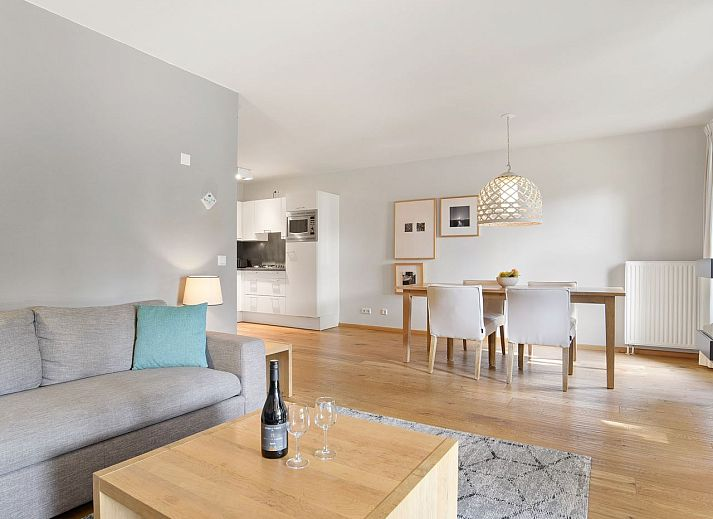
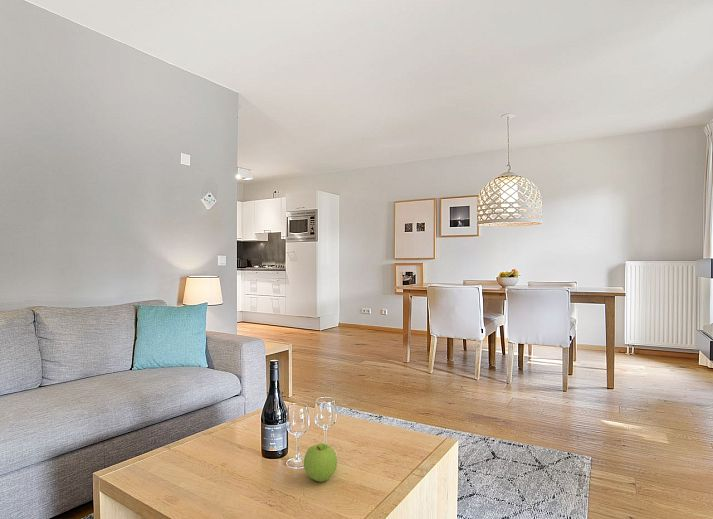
+ apple (320, 462)
